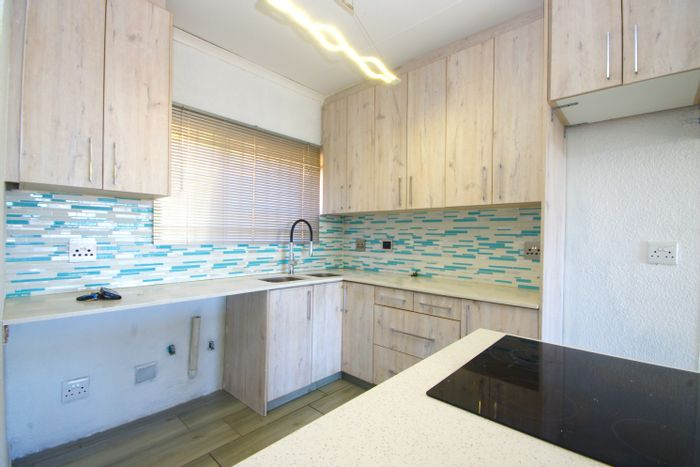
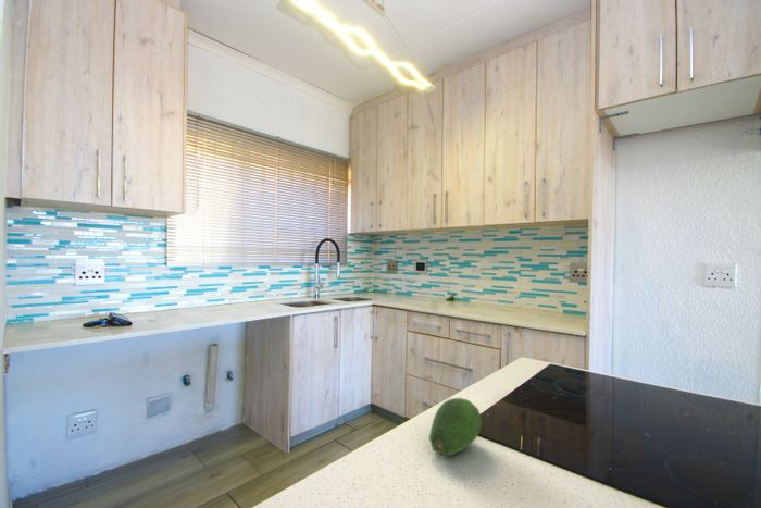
+ fruit (453, 423)
